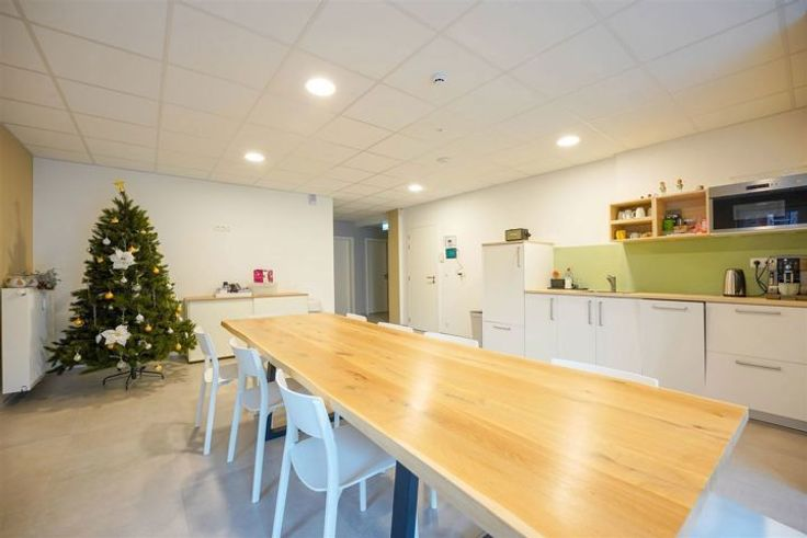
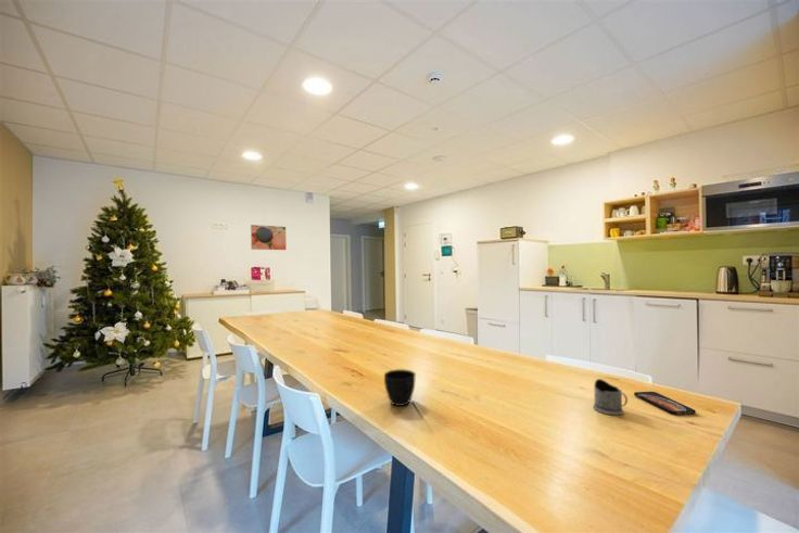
+ tea glass holder (611, 397)
+ cup (400, 389)
+ smartphone (662, 402)
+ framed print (268, 238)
